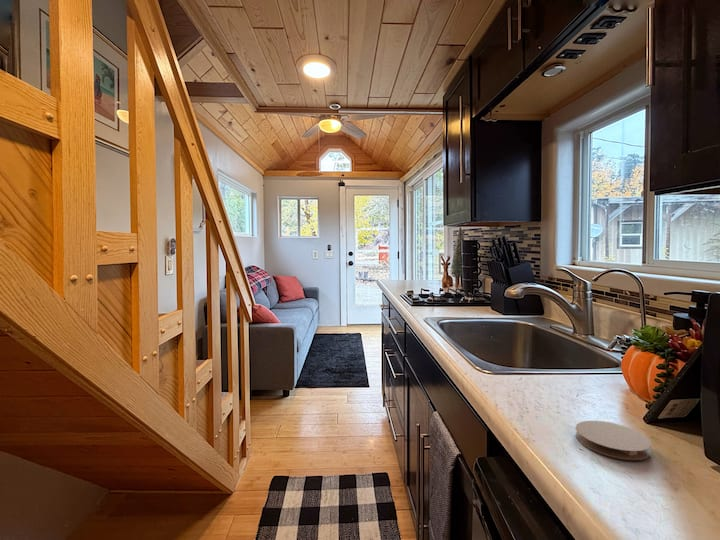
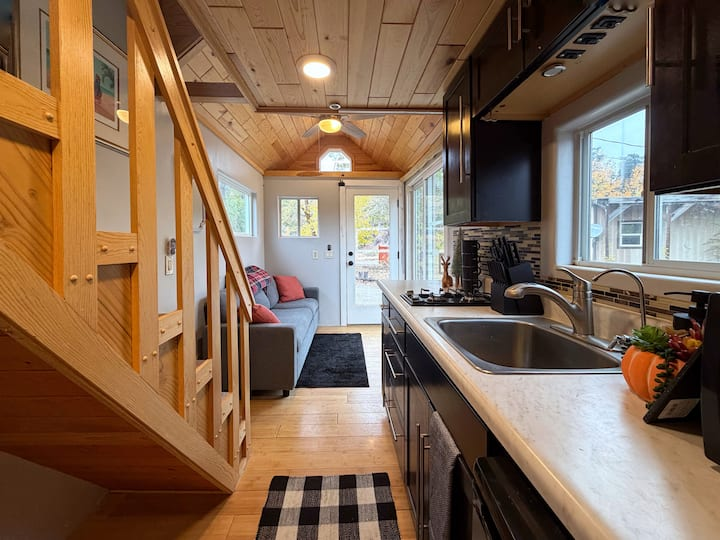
- coaster (611, 438)
